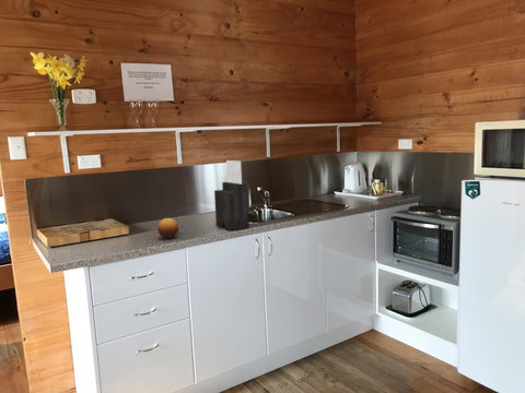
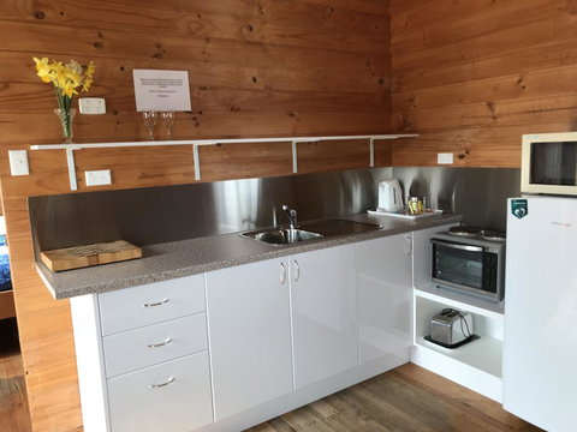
- fruit (167, 227)
- knife block (228, 194)
